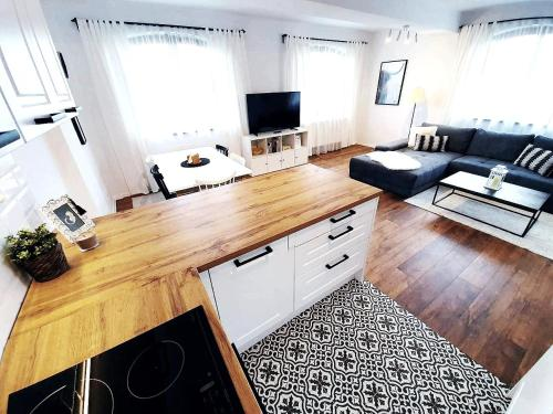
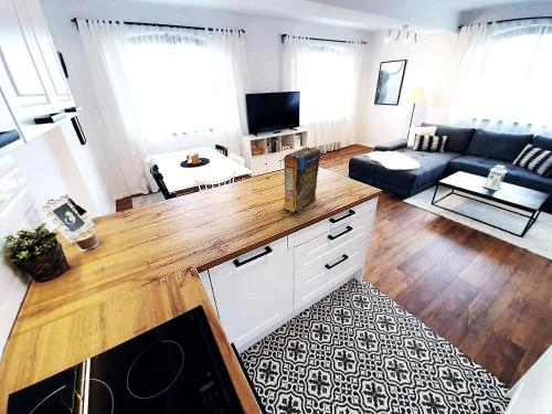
+ cereal box (305, 179)
